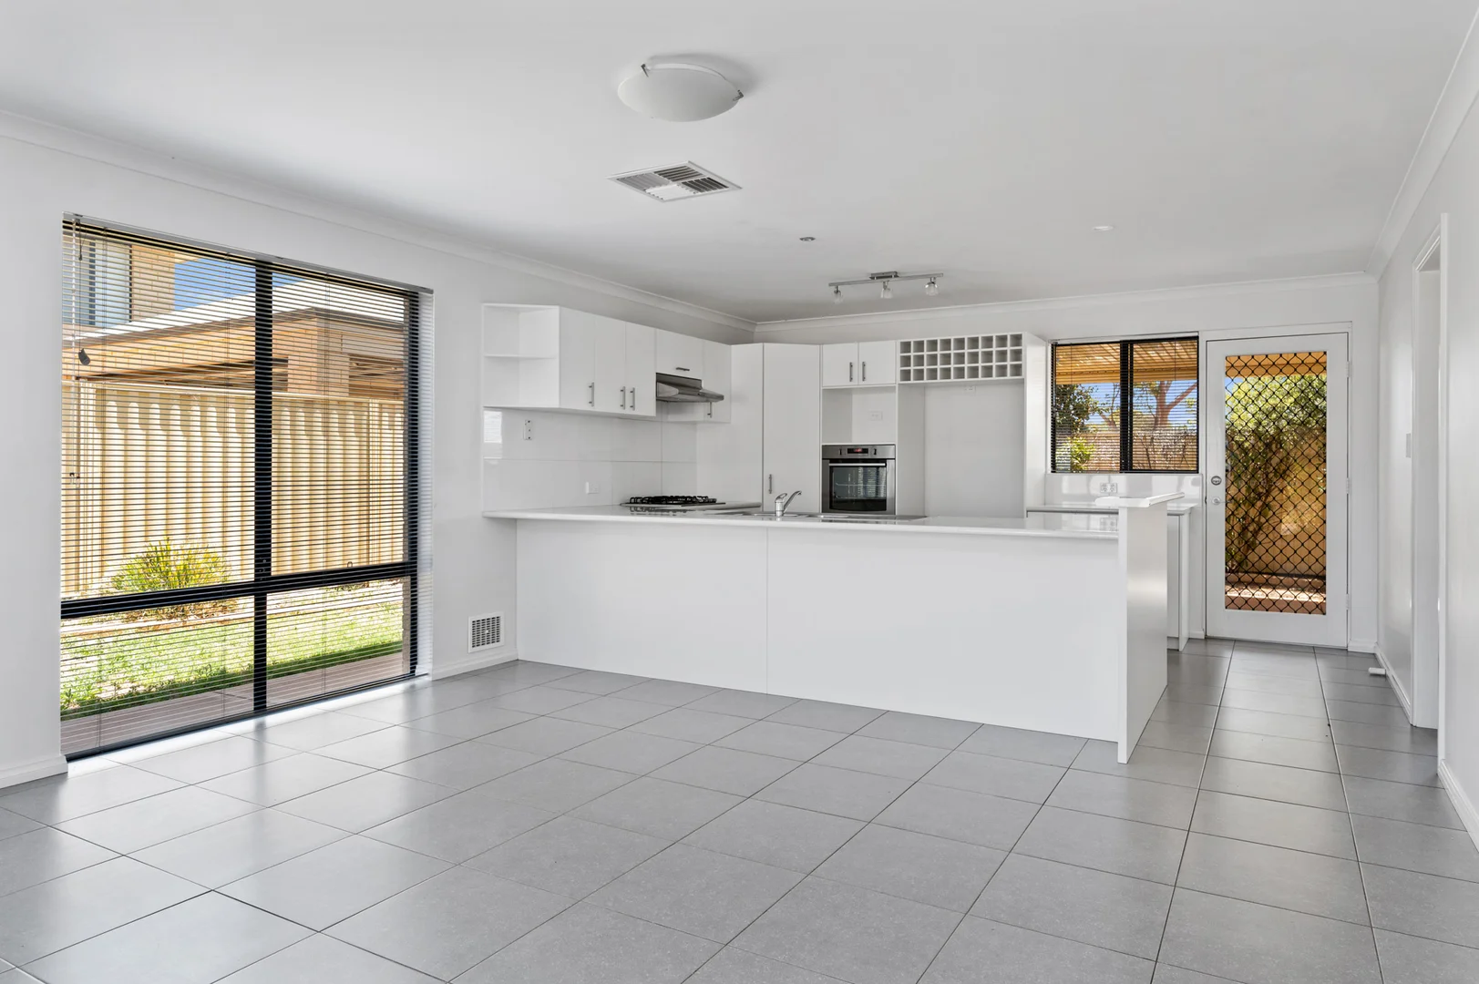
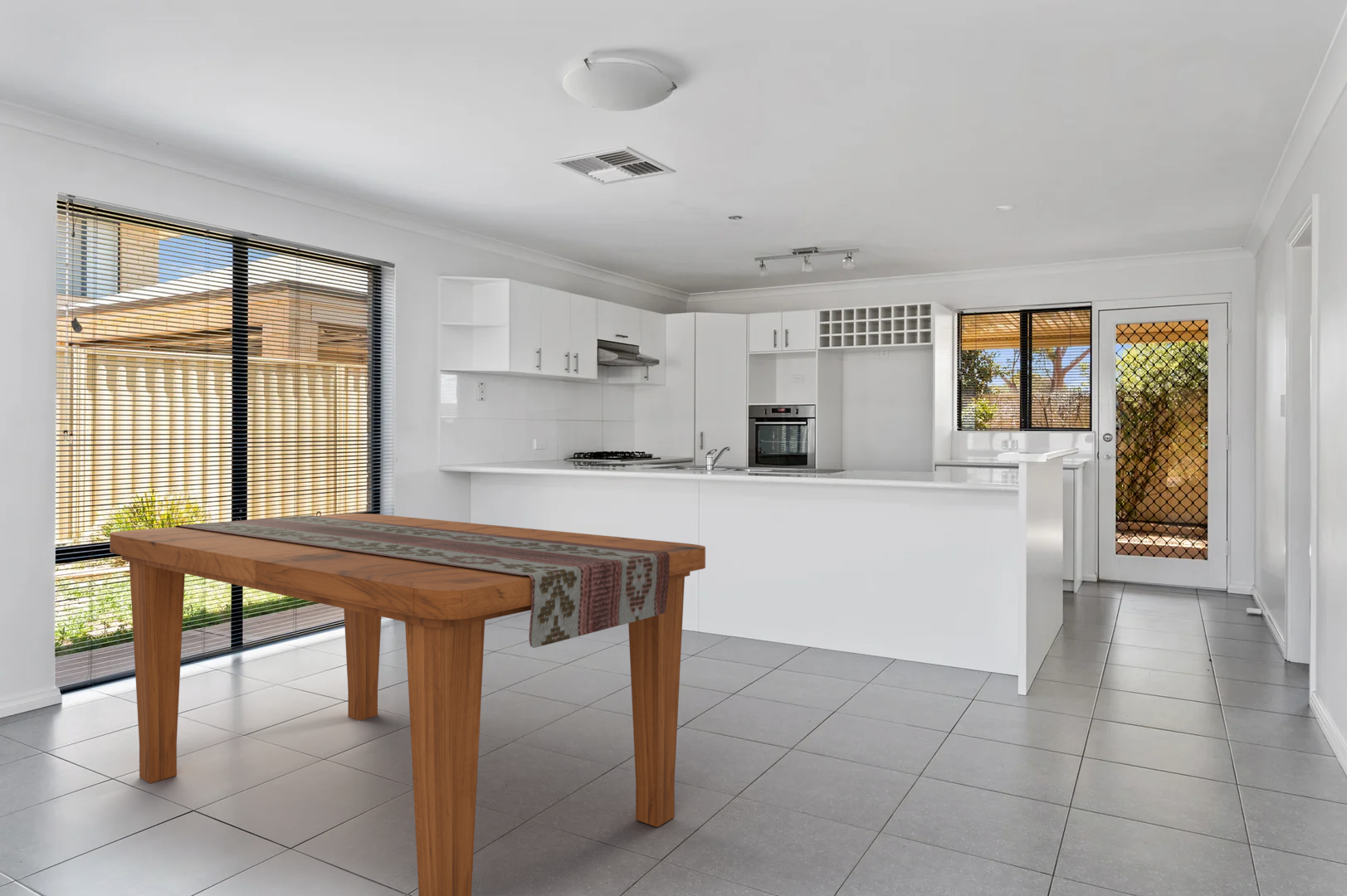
+ dining table (378, 665)
